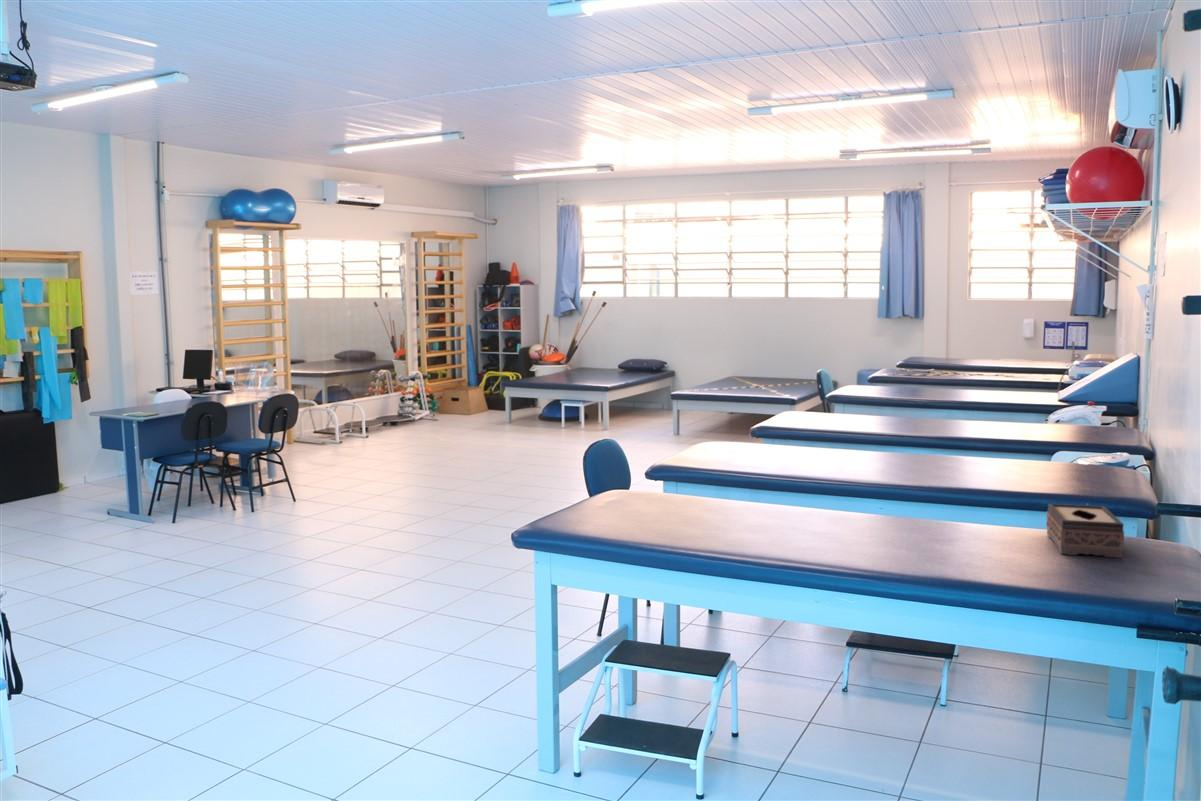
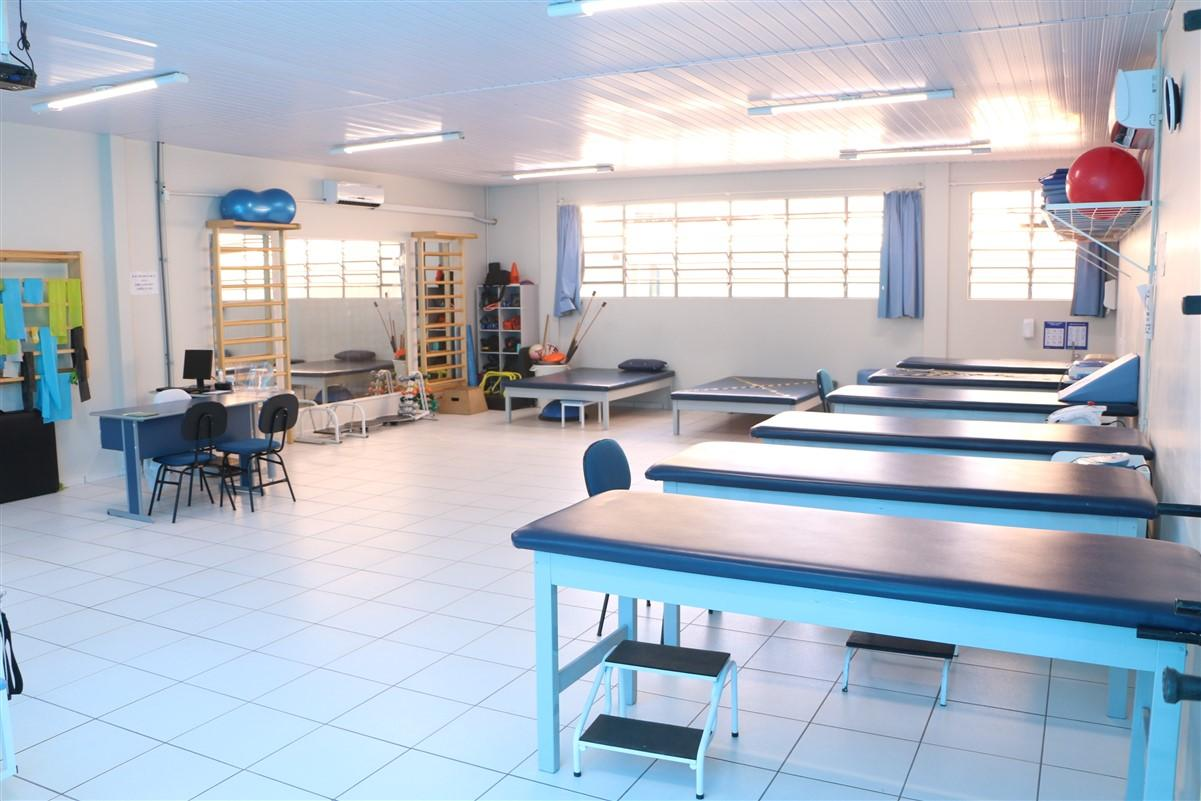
- tissue box (1083, 529)
